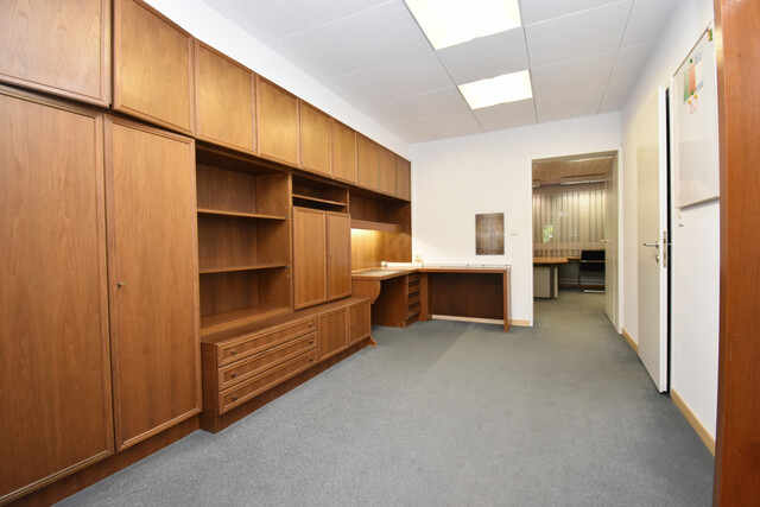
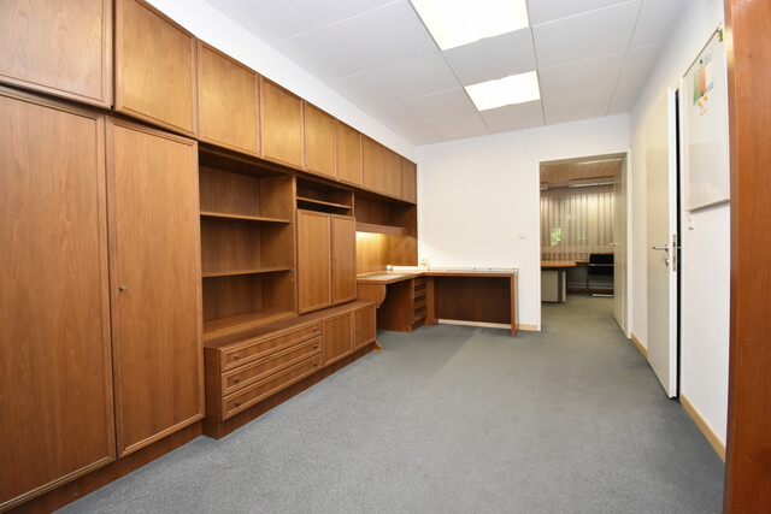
- wall art (489, 234)
